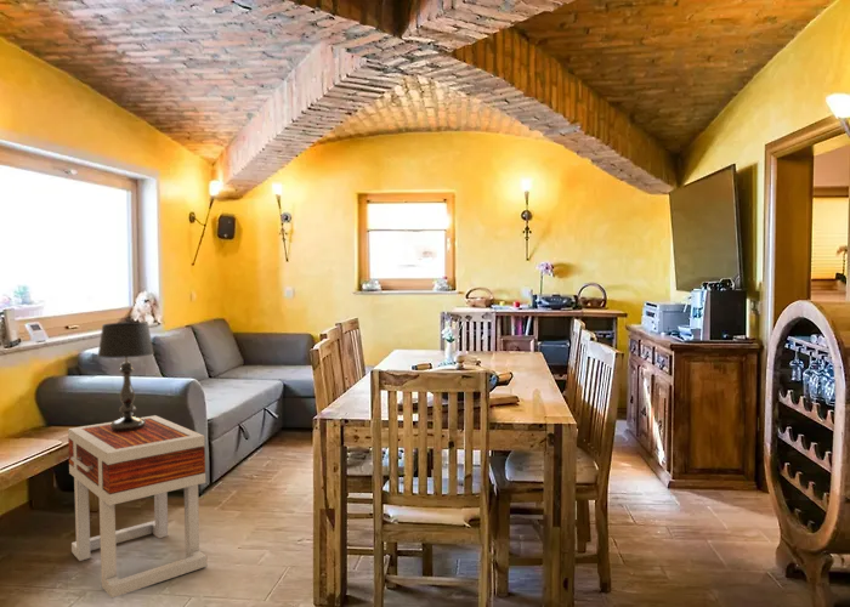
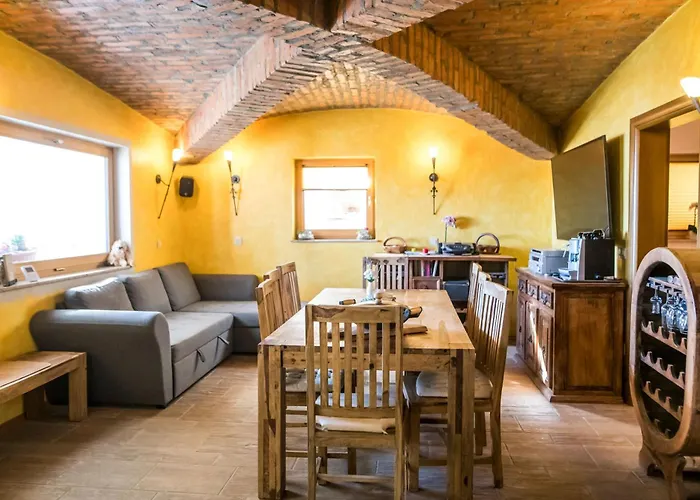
- table lamp (126, 375)
- side table (132, 497)
